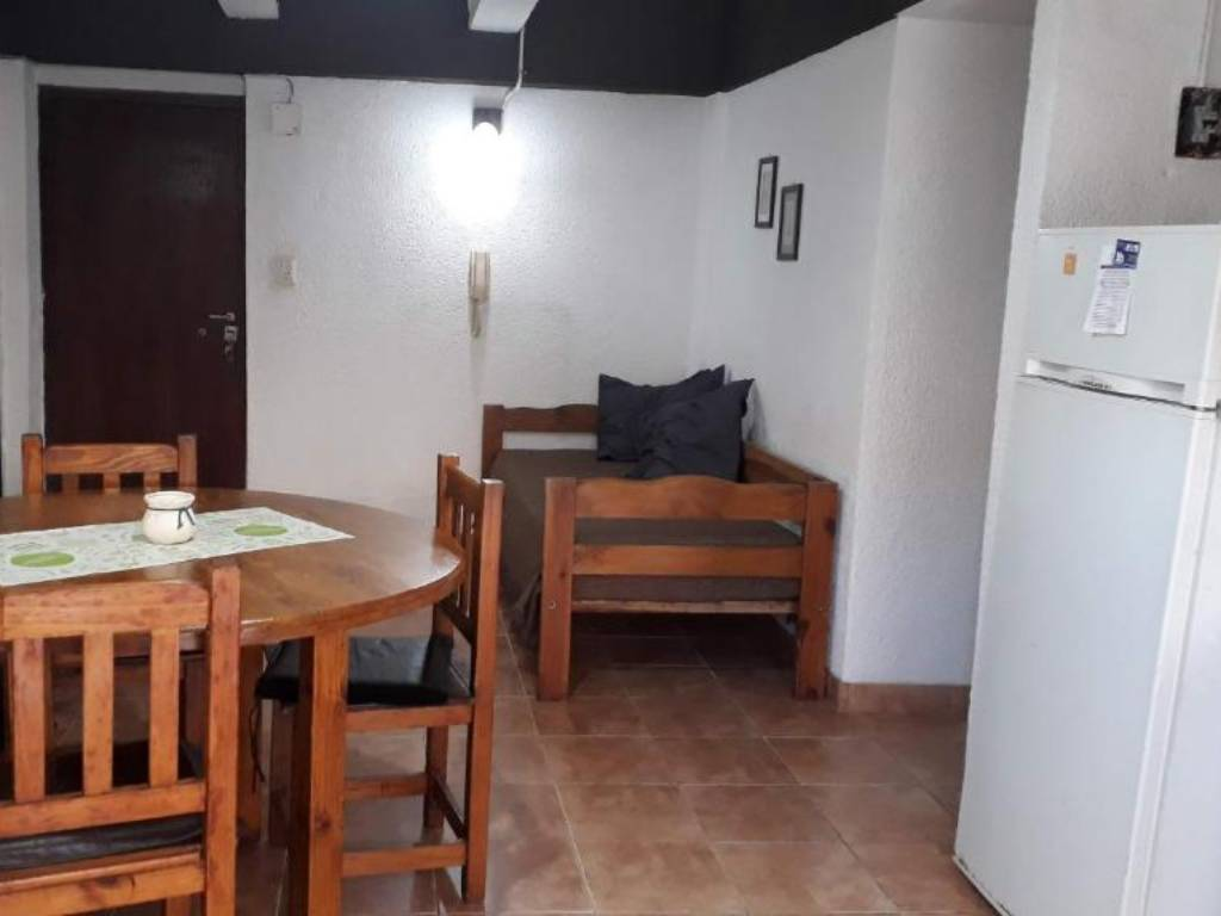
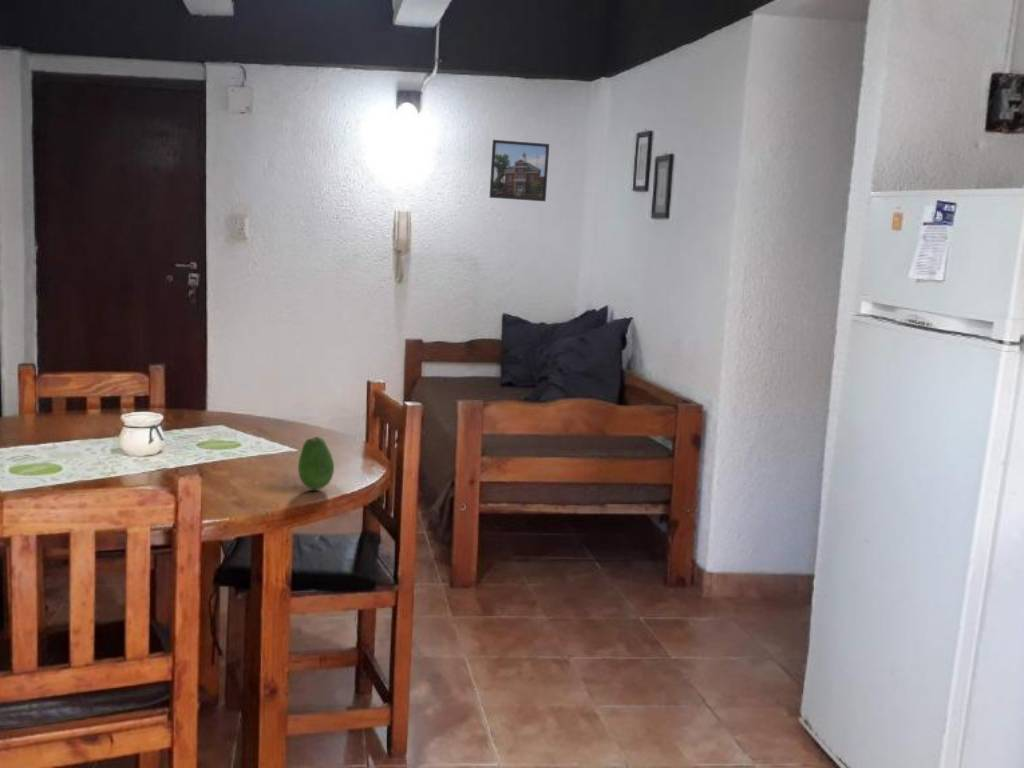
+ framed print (519, 170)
+ fruit (316, 463)
